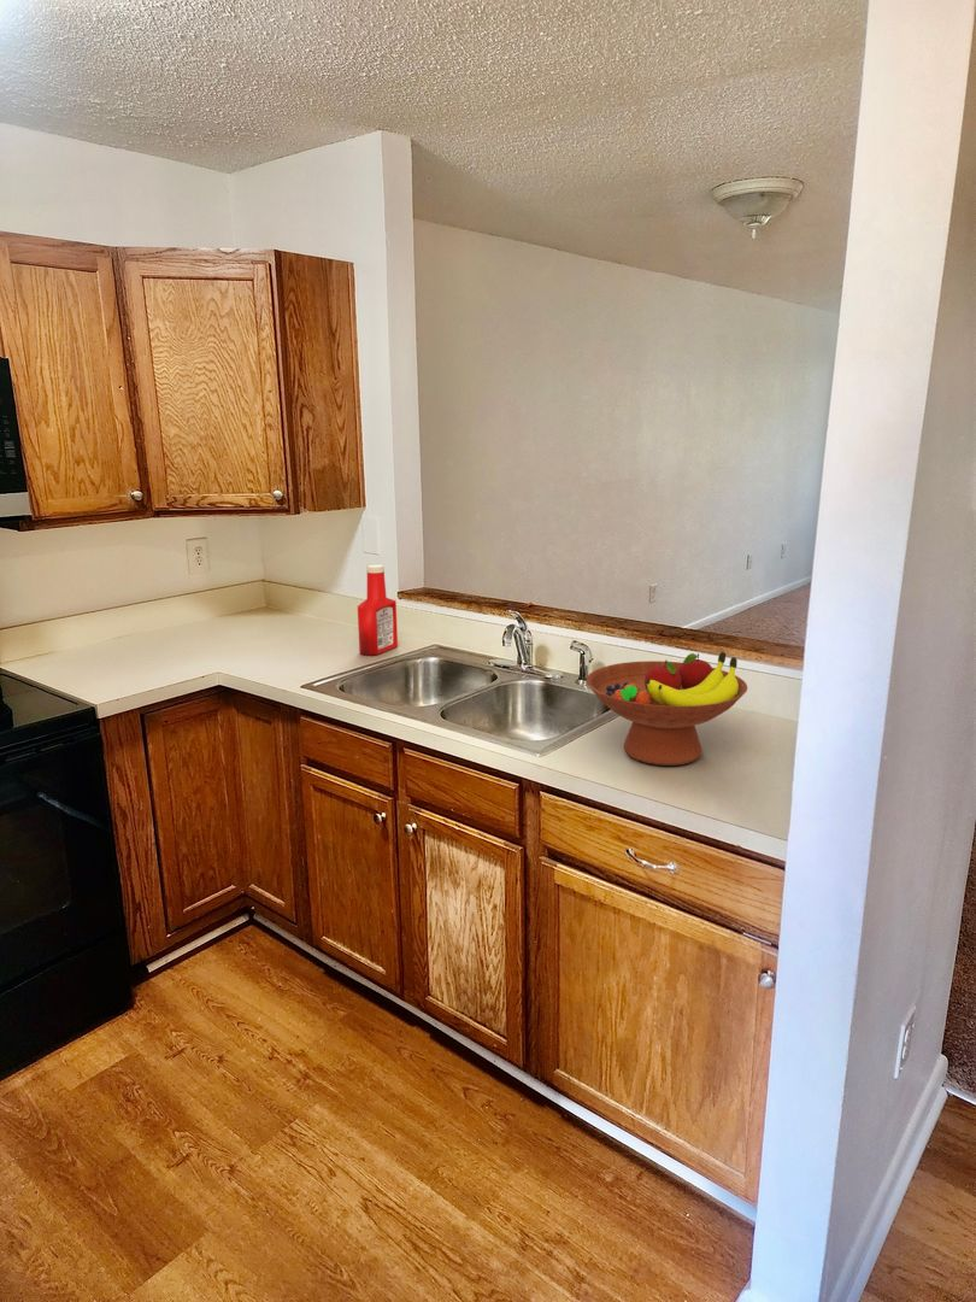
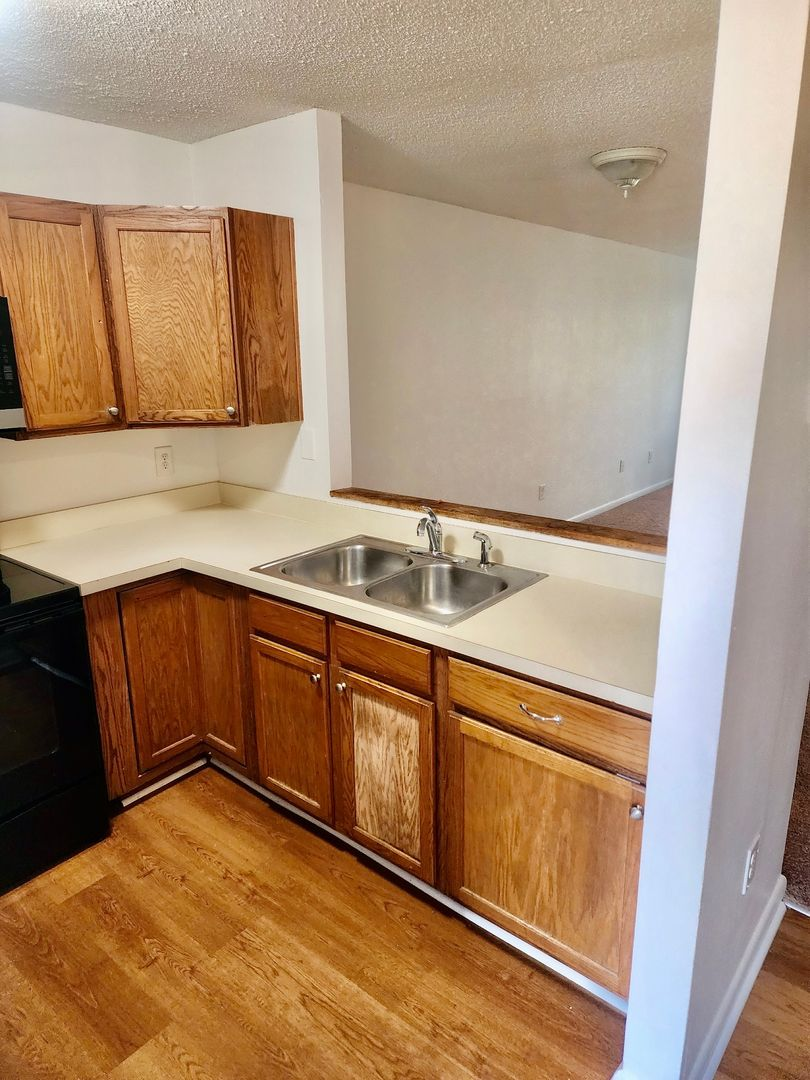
- soap bottle (376, 608)
- fruit bowl (664, 703)
